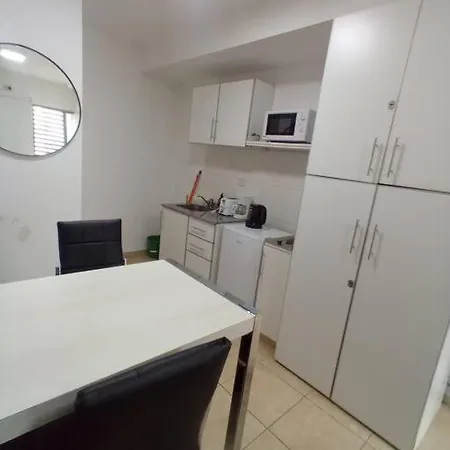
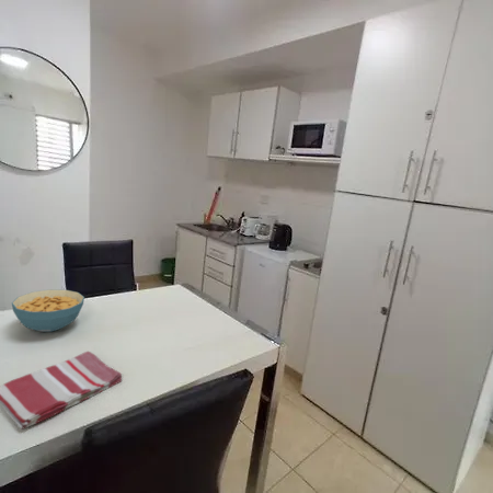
+ dish towel (60, 382)
+ cereal bowl (49, 313)
